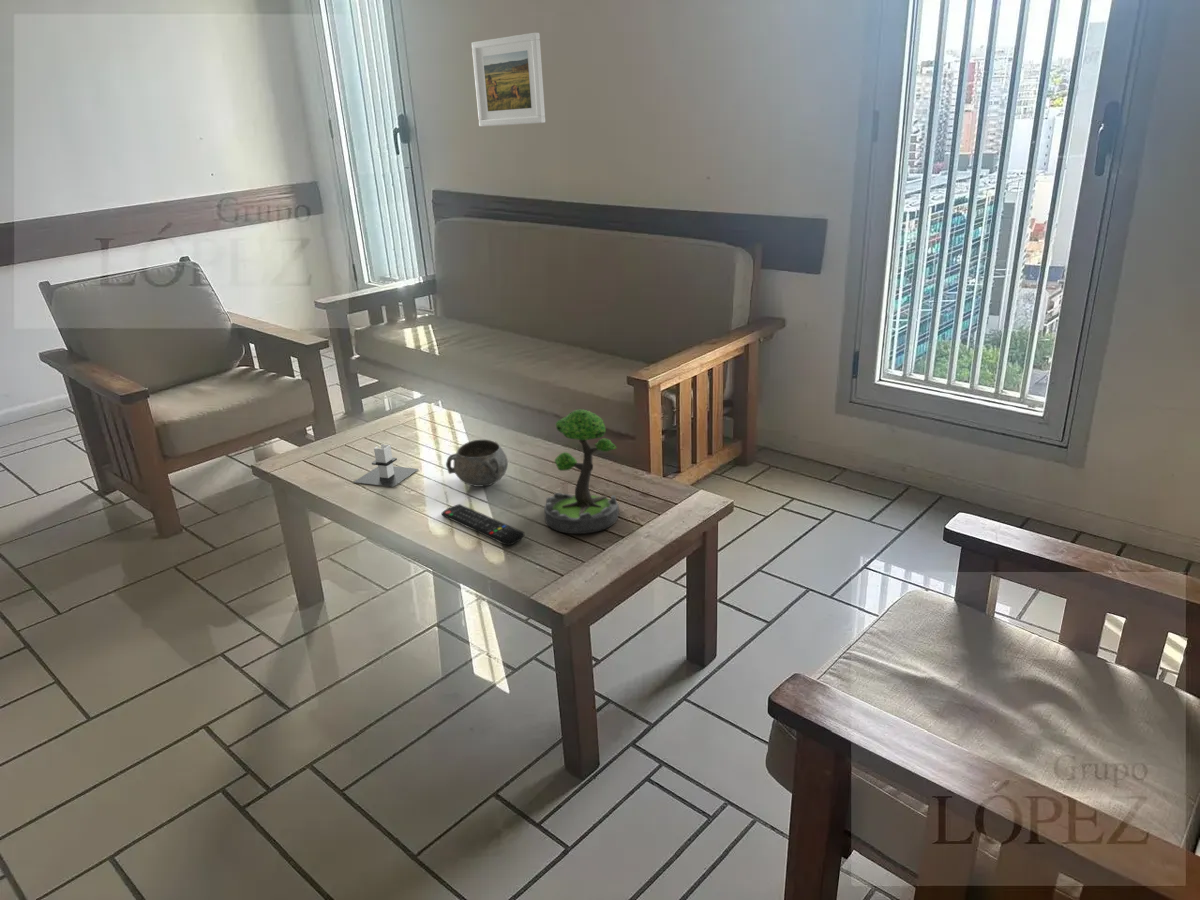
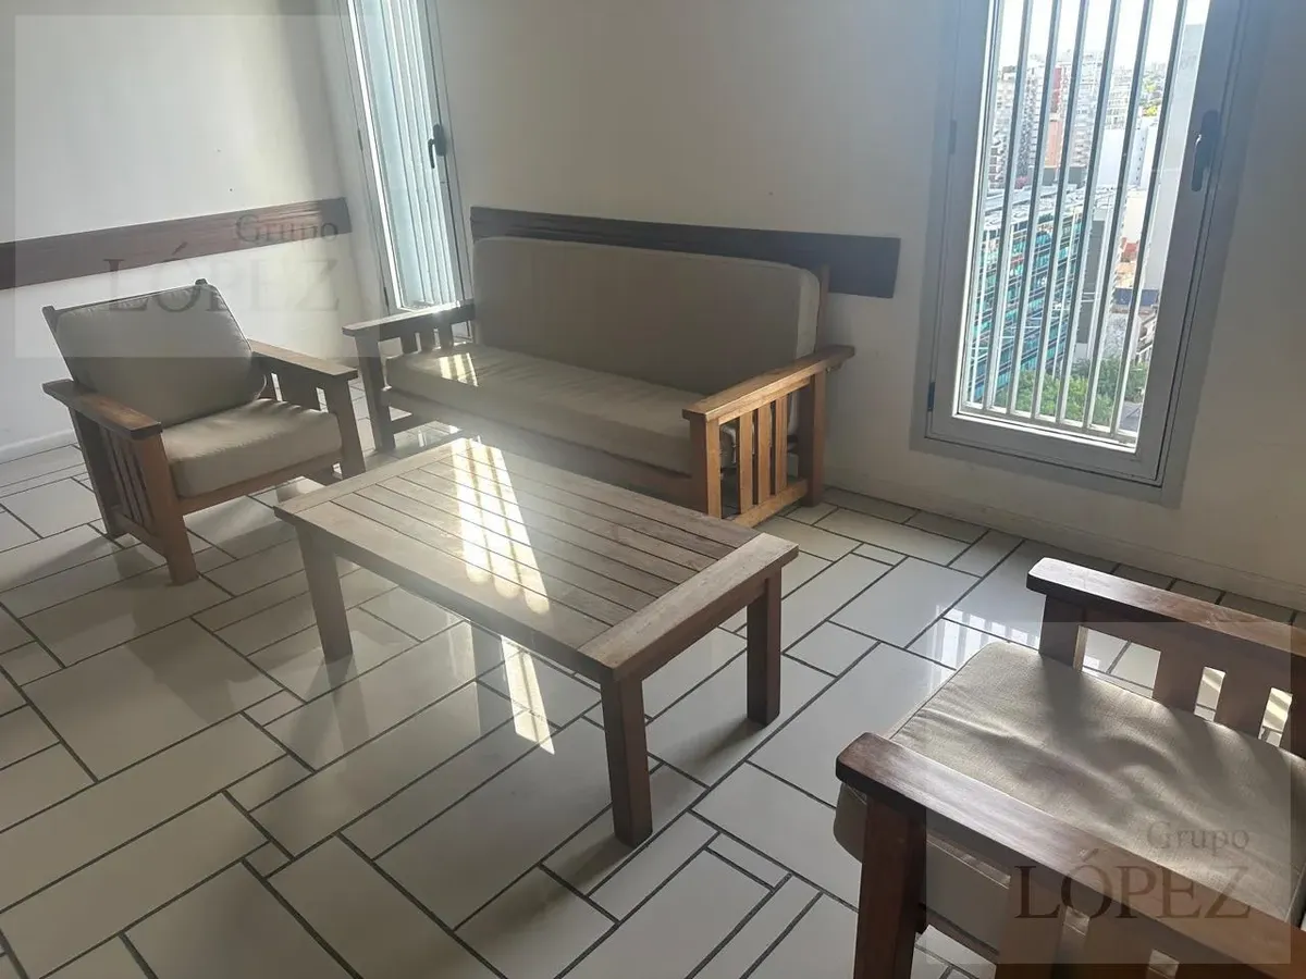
- decorative bowl (479, 463)
- plant (579, 465)
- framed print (507, 81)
- architectural model (384, 461)
- remote control (481, 524)
